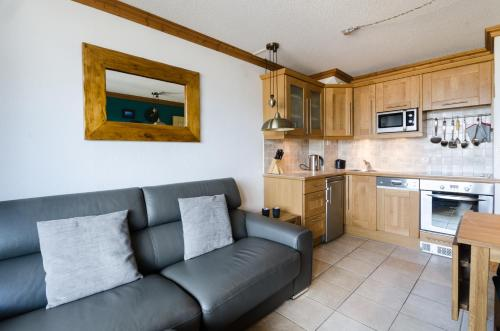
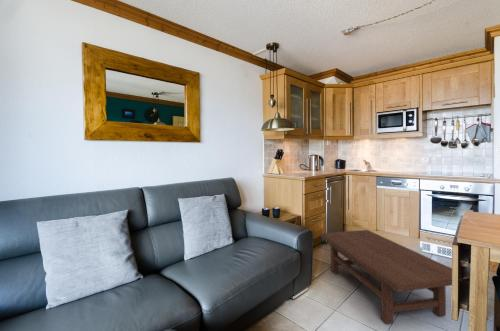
+ coffee table (378, 270)
